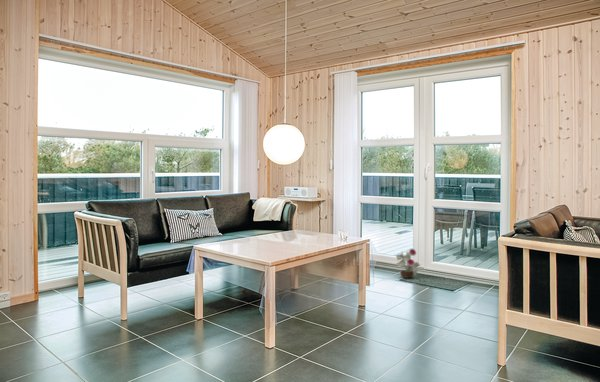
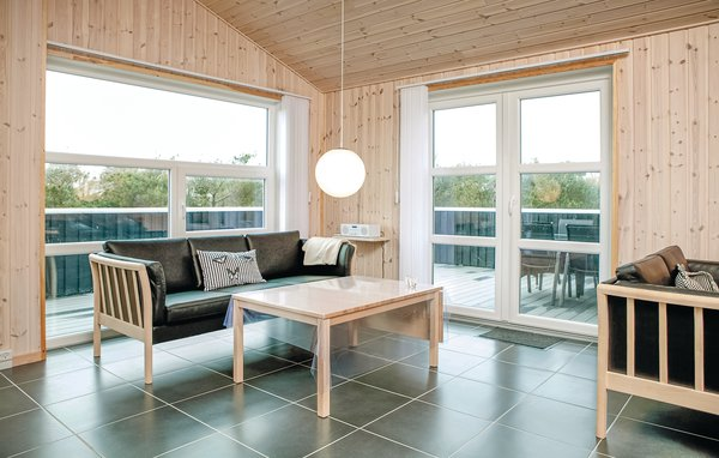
- decorative plant (407, 262)
